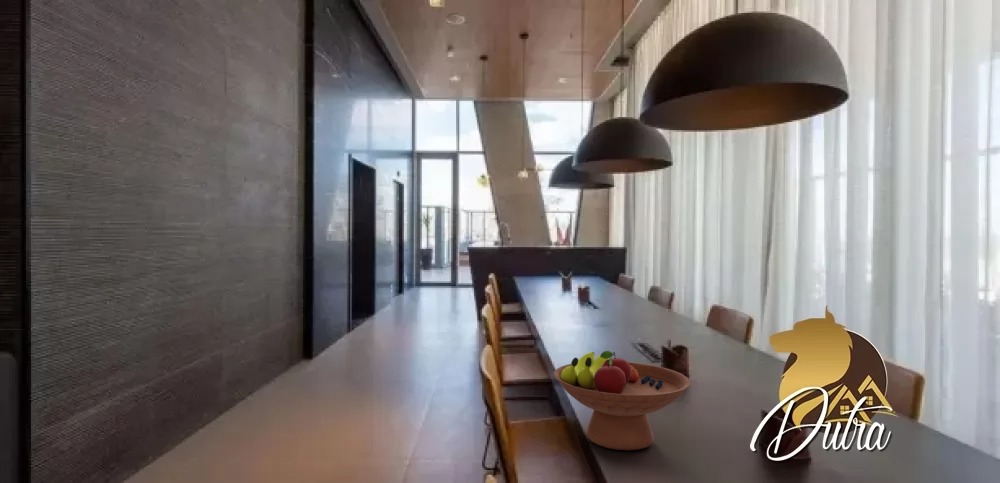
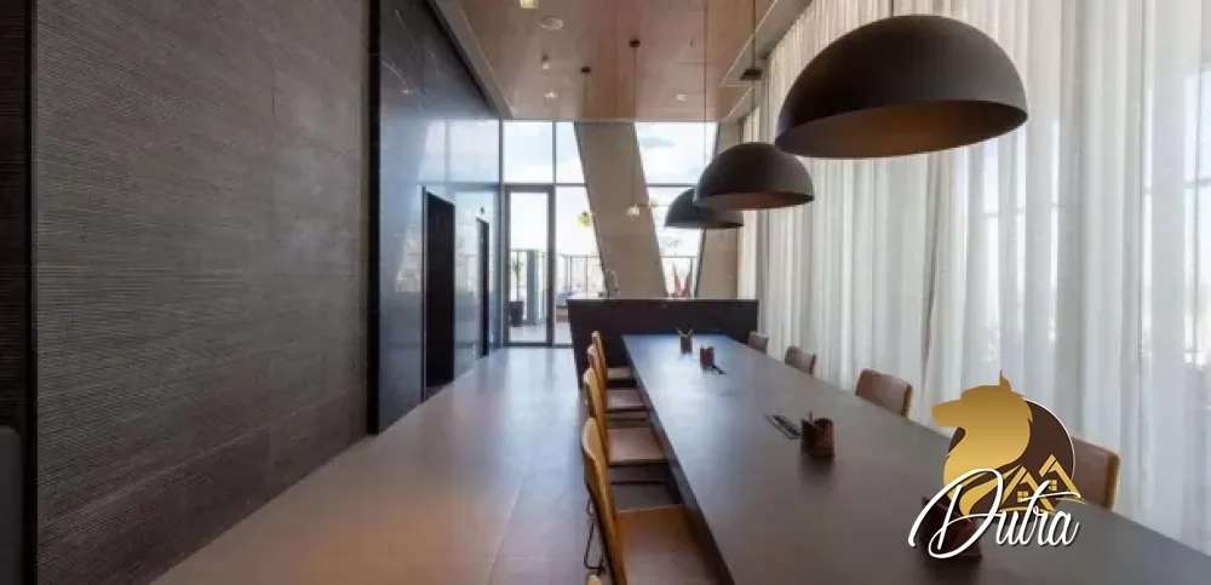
- fruit bowl (620, 395)
